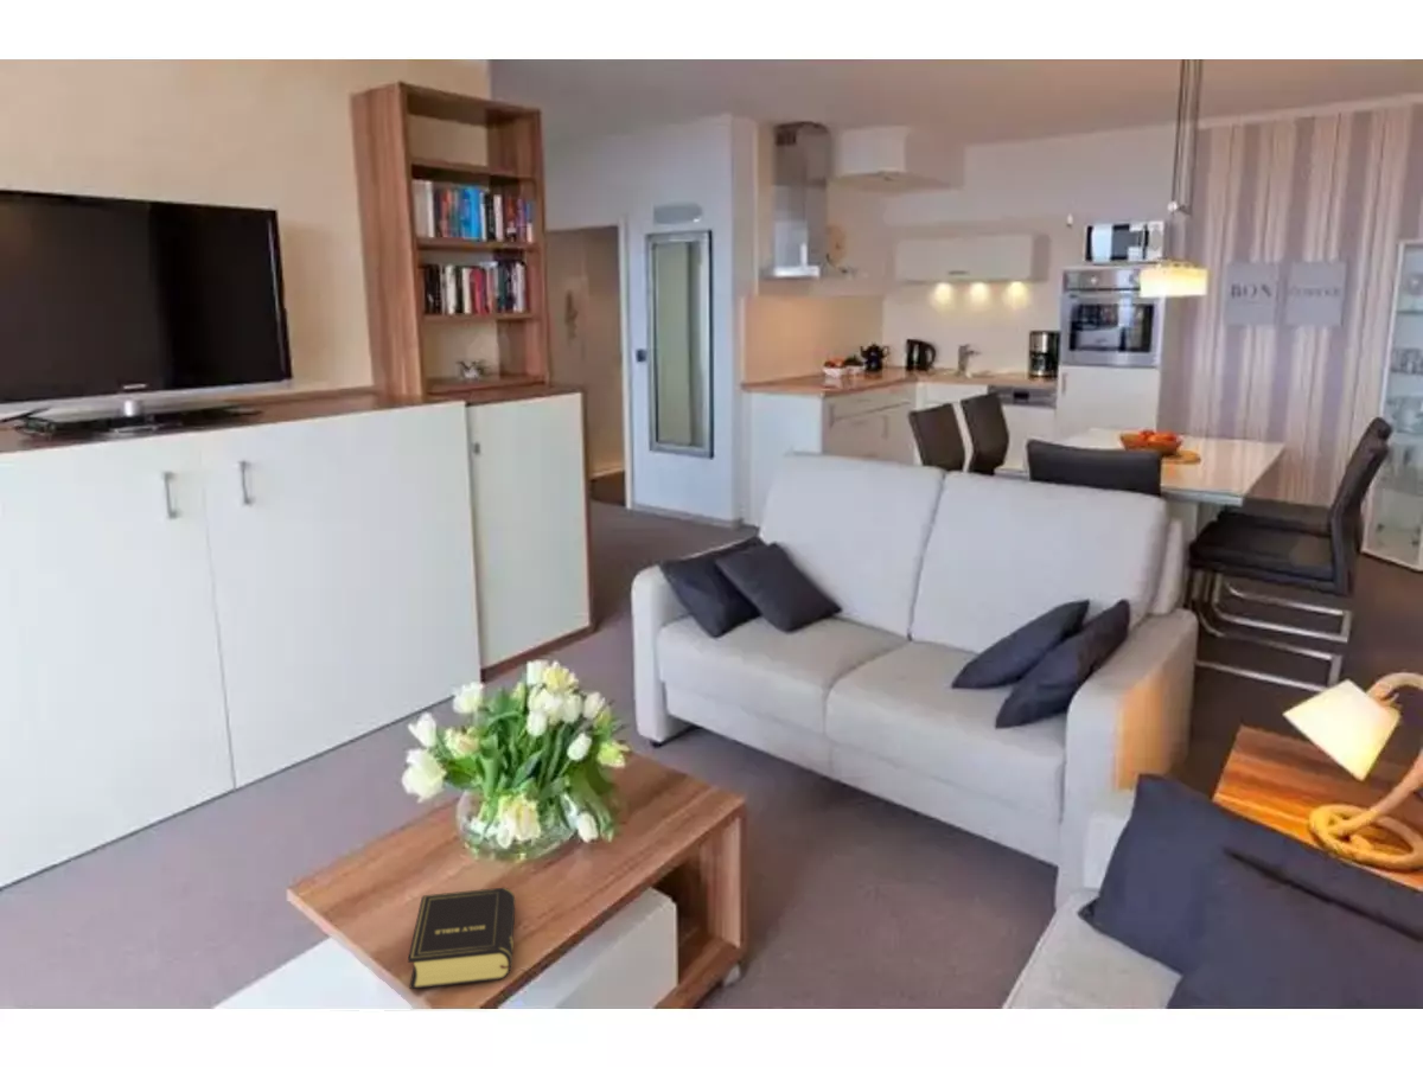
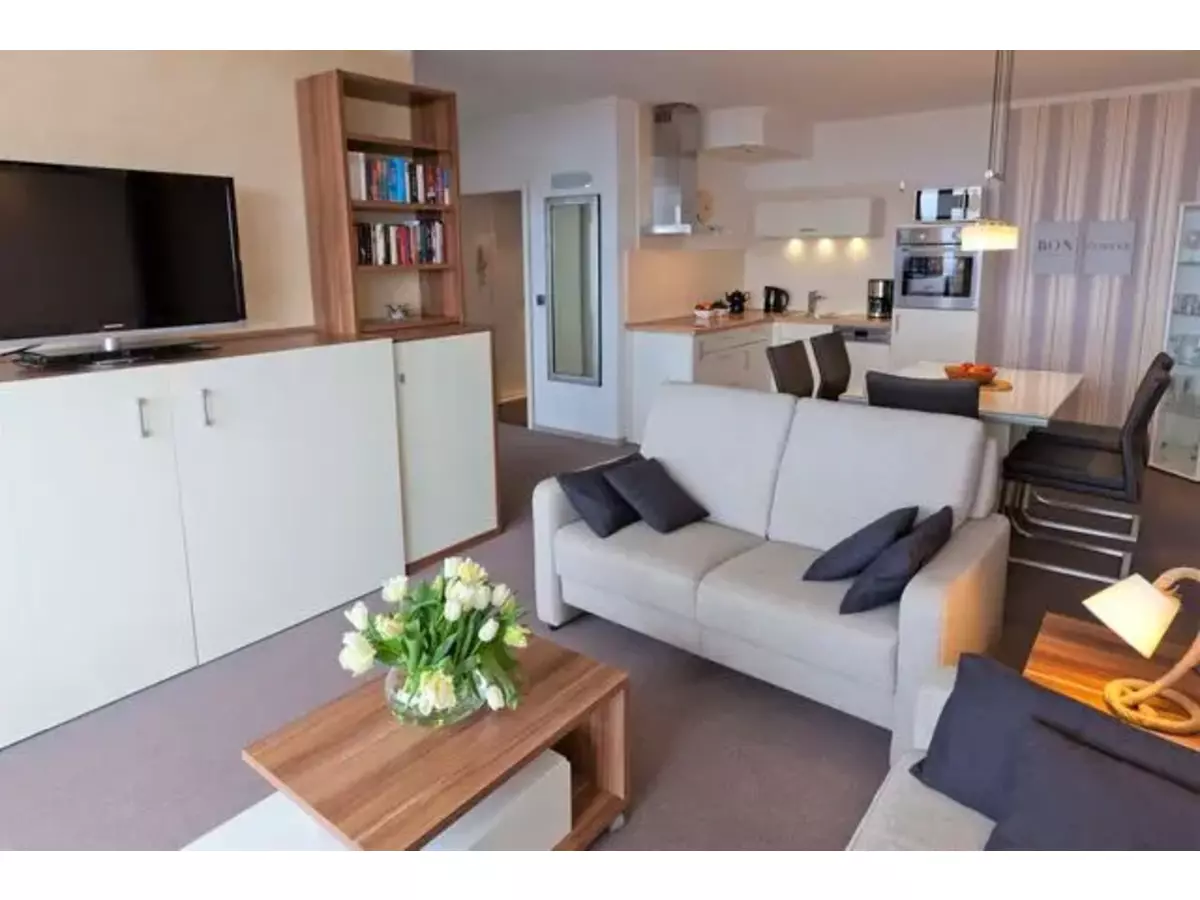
- book (465, 932)
